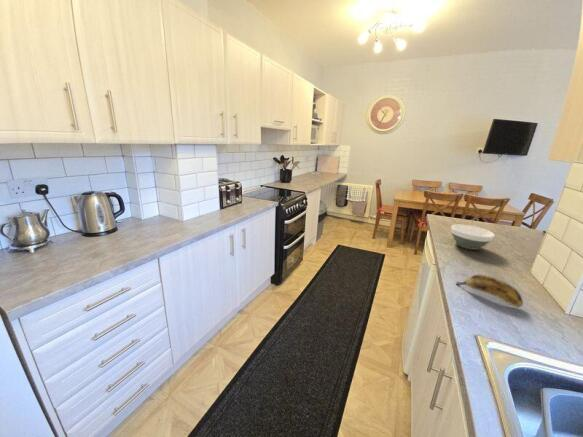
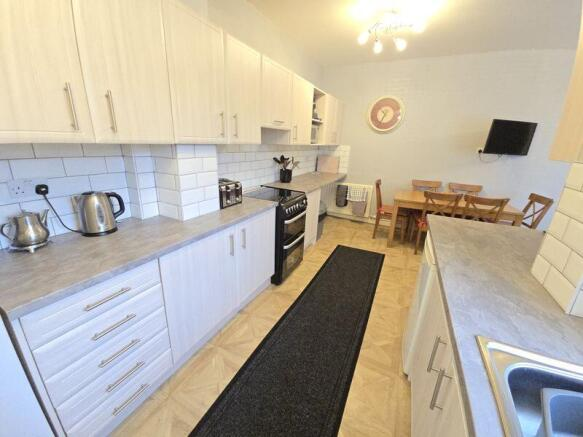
- banana (489, 287)
- bowl (469, 238)
